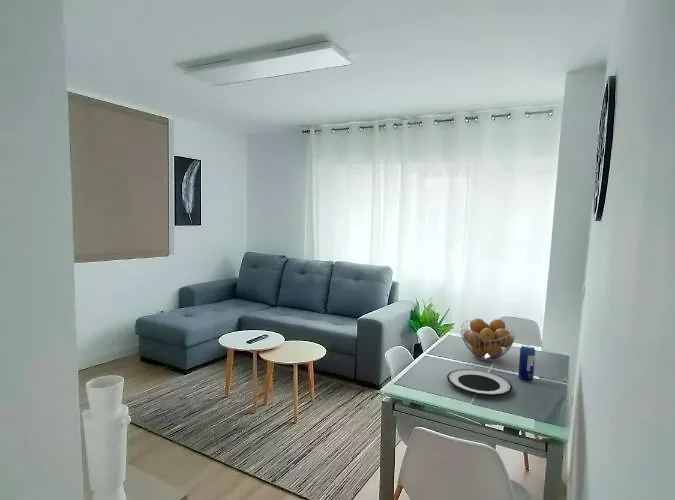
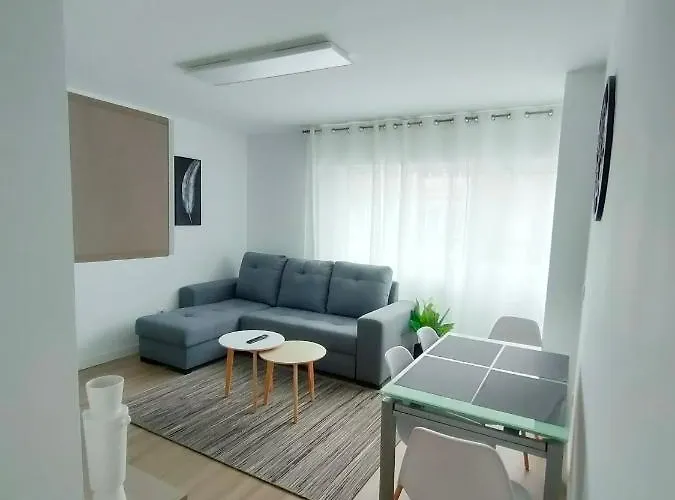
- fruit basket (486, 338)
- plate (478, 383)
- beverage can (526, 362)
